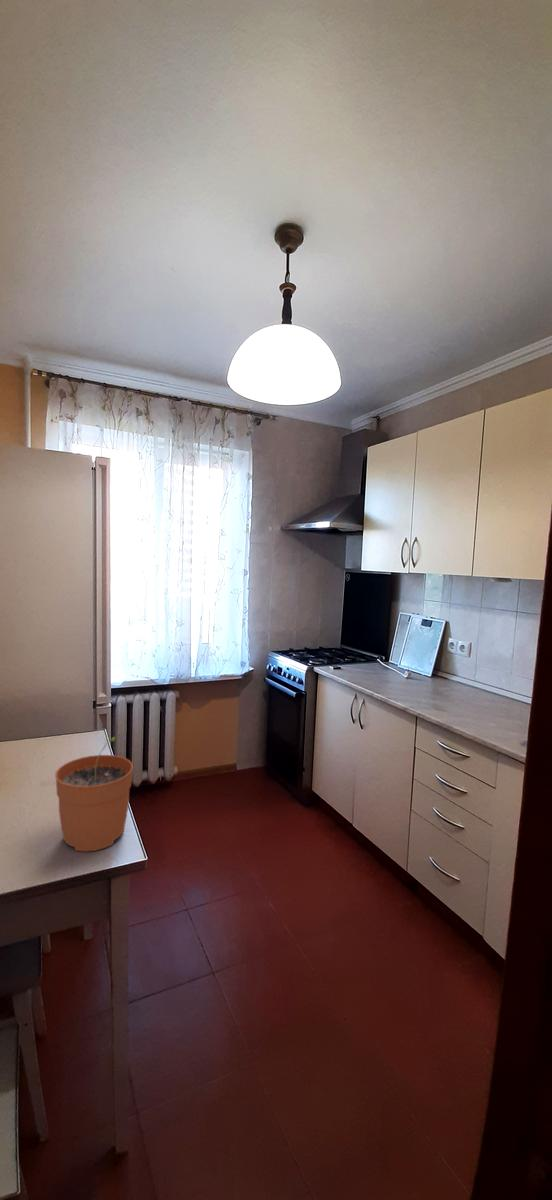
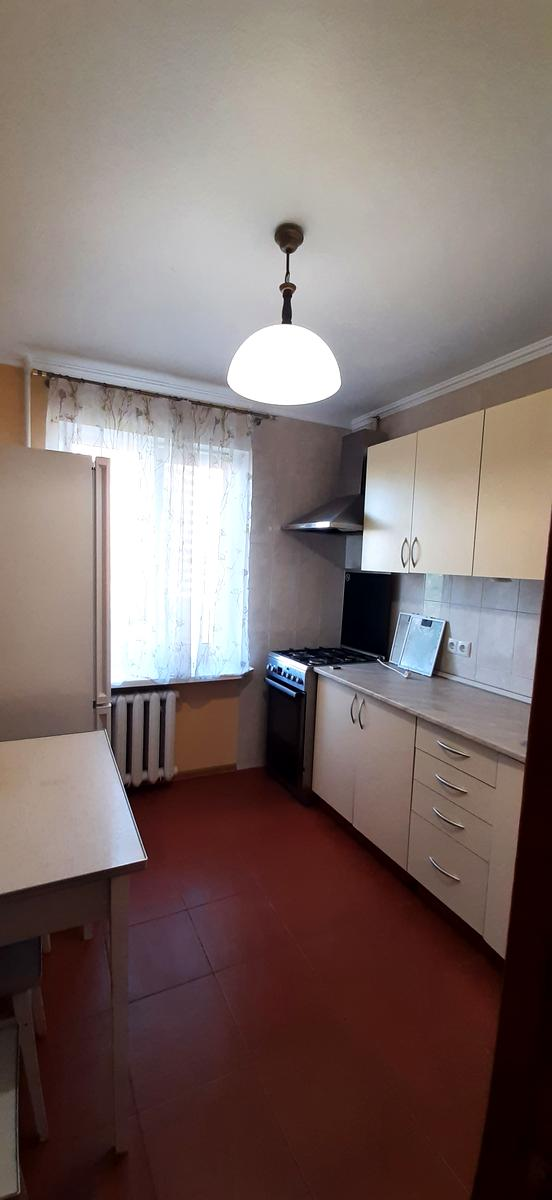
- plant pot (95, 785)
